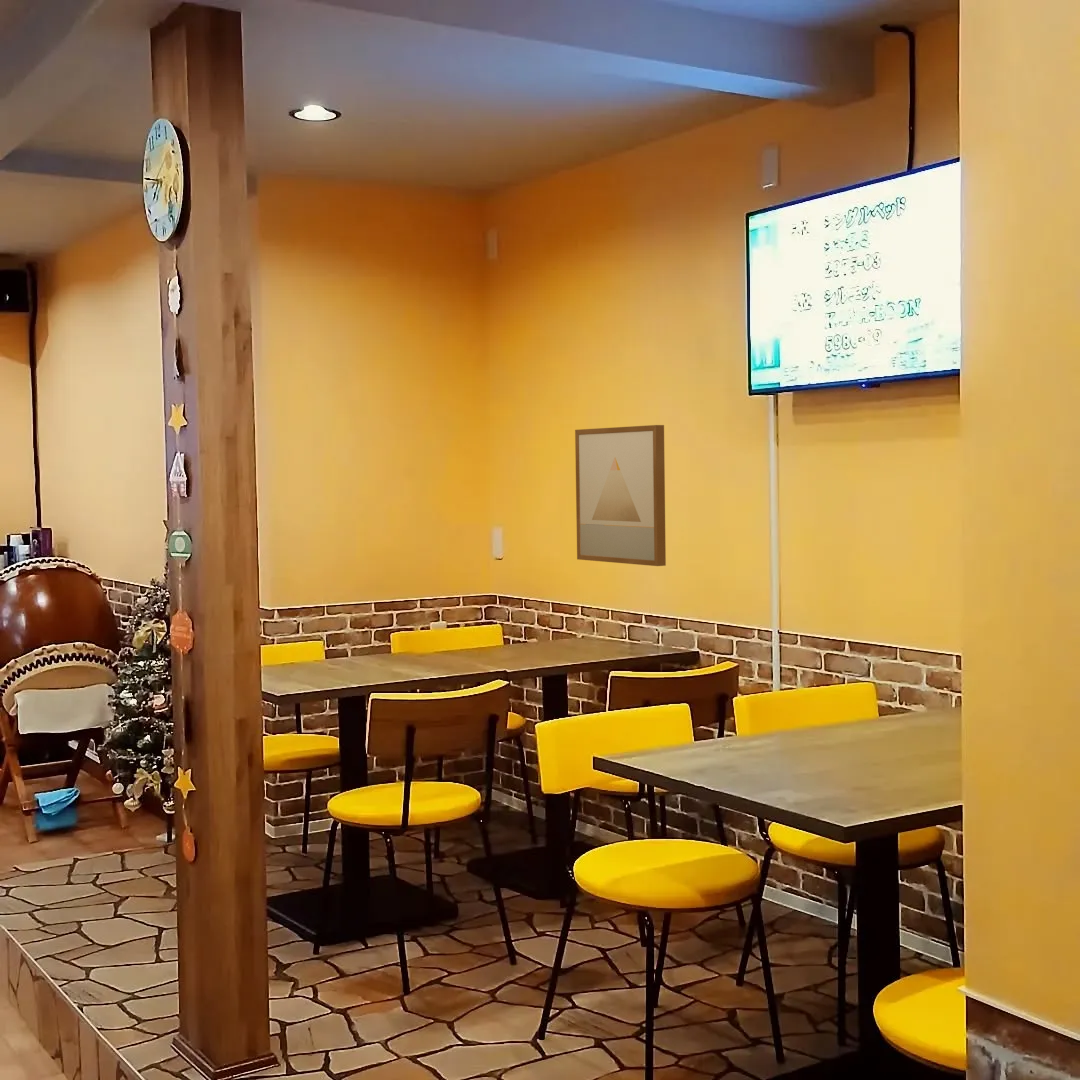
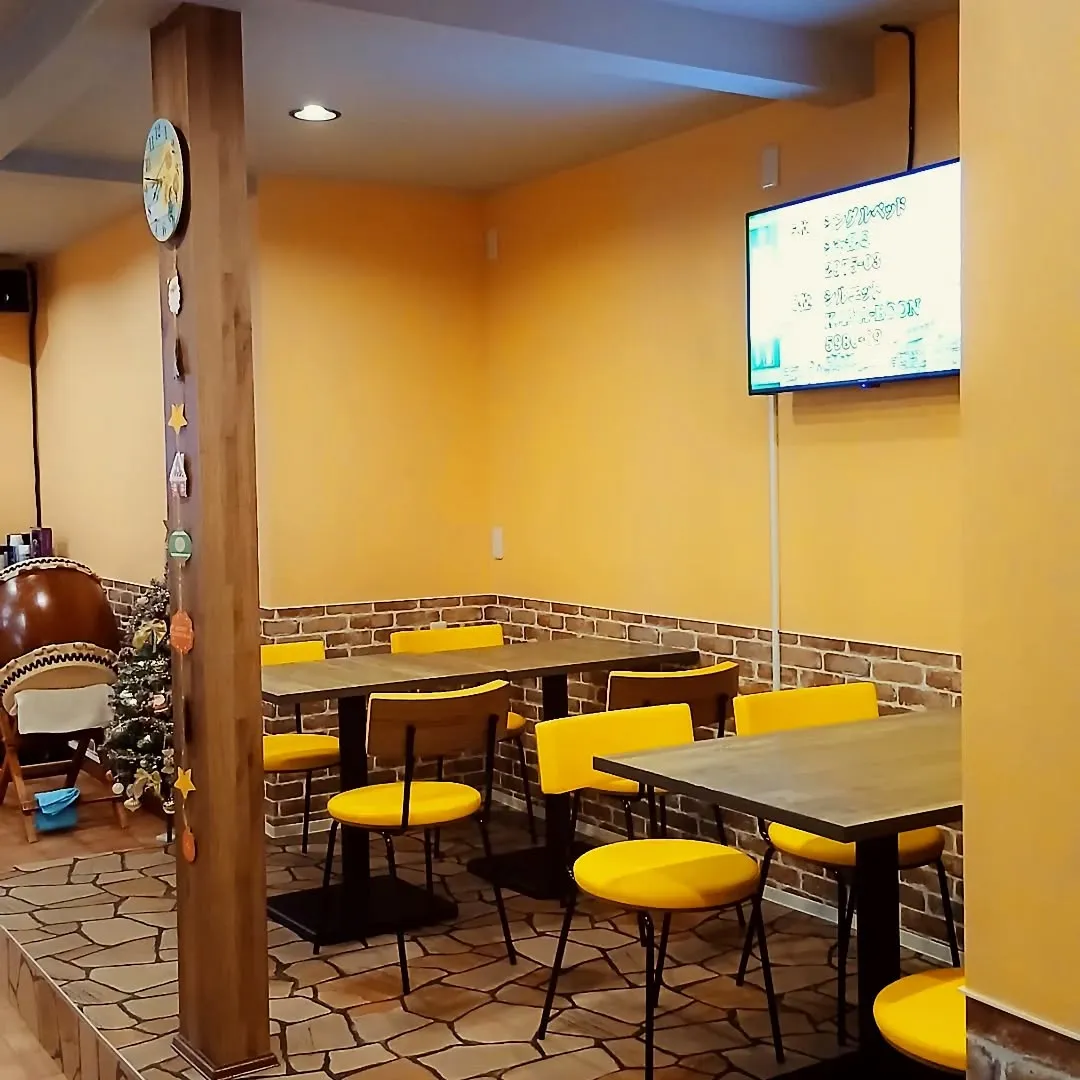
- wall art (618, 495)
